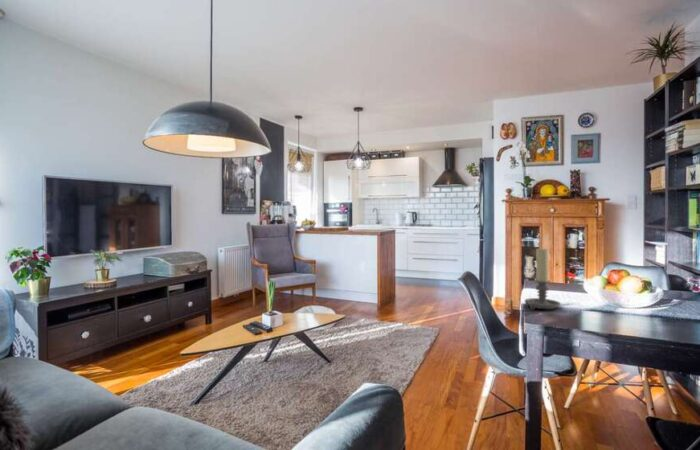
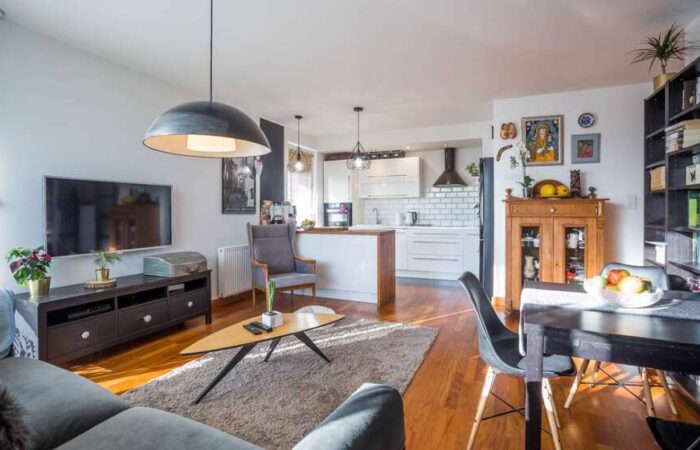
- candle holder (540, 277)
